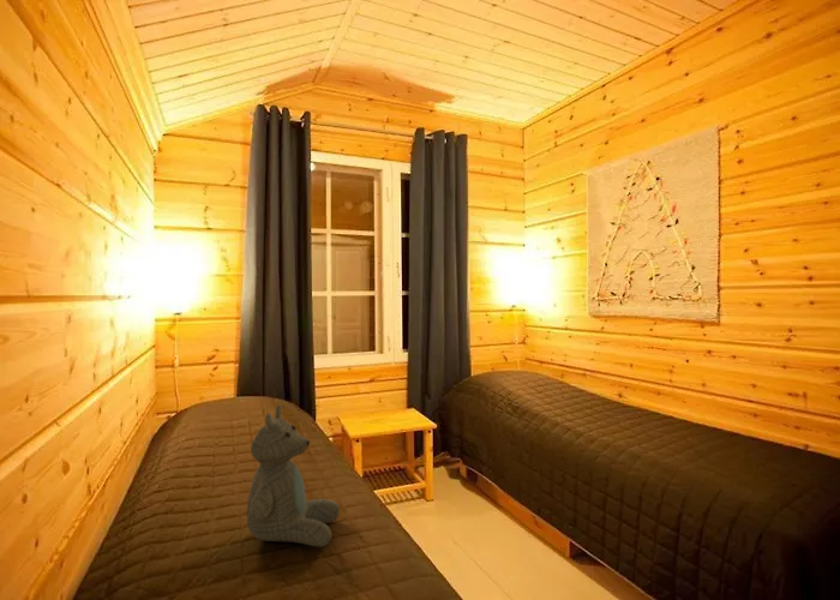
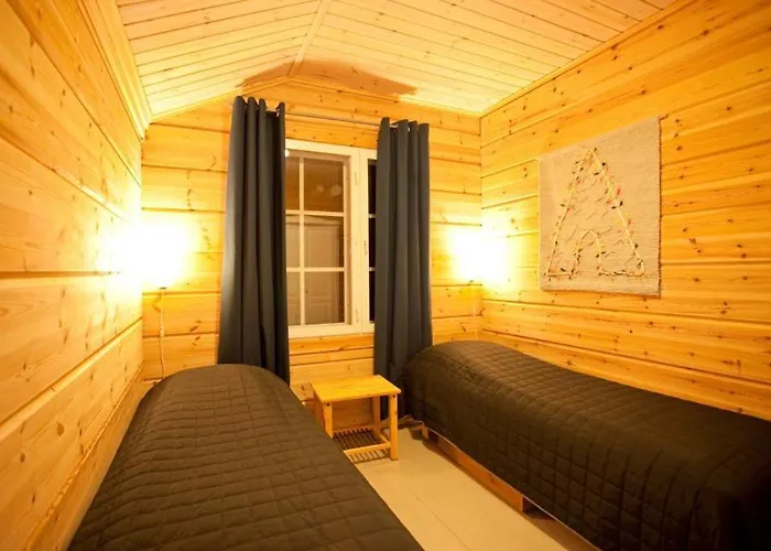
- teddy bear (293, 470)
